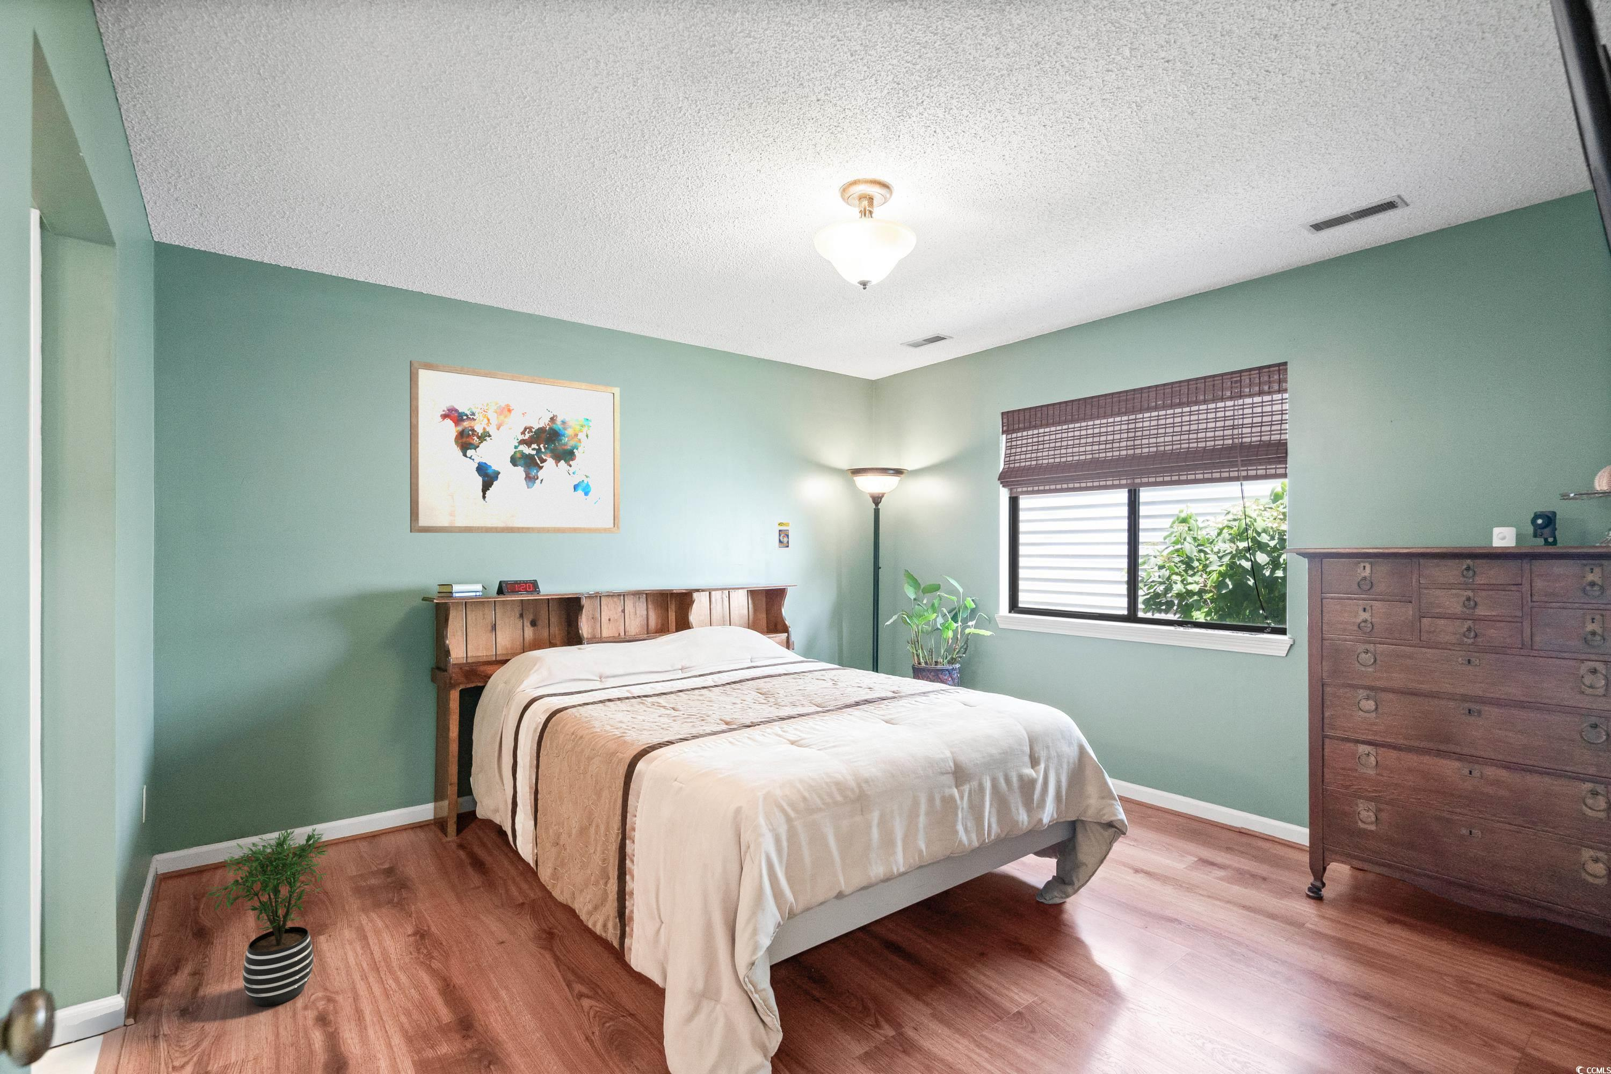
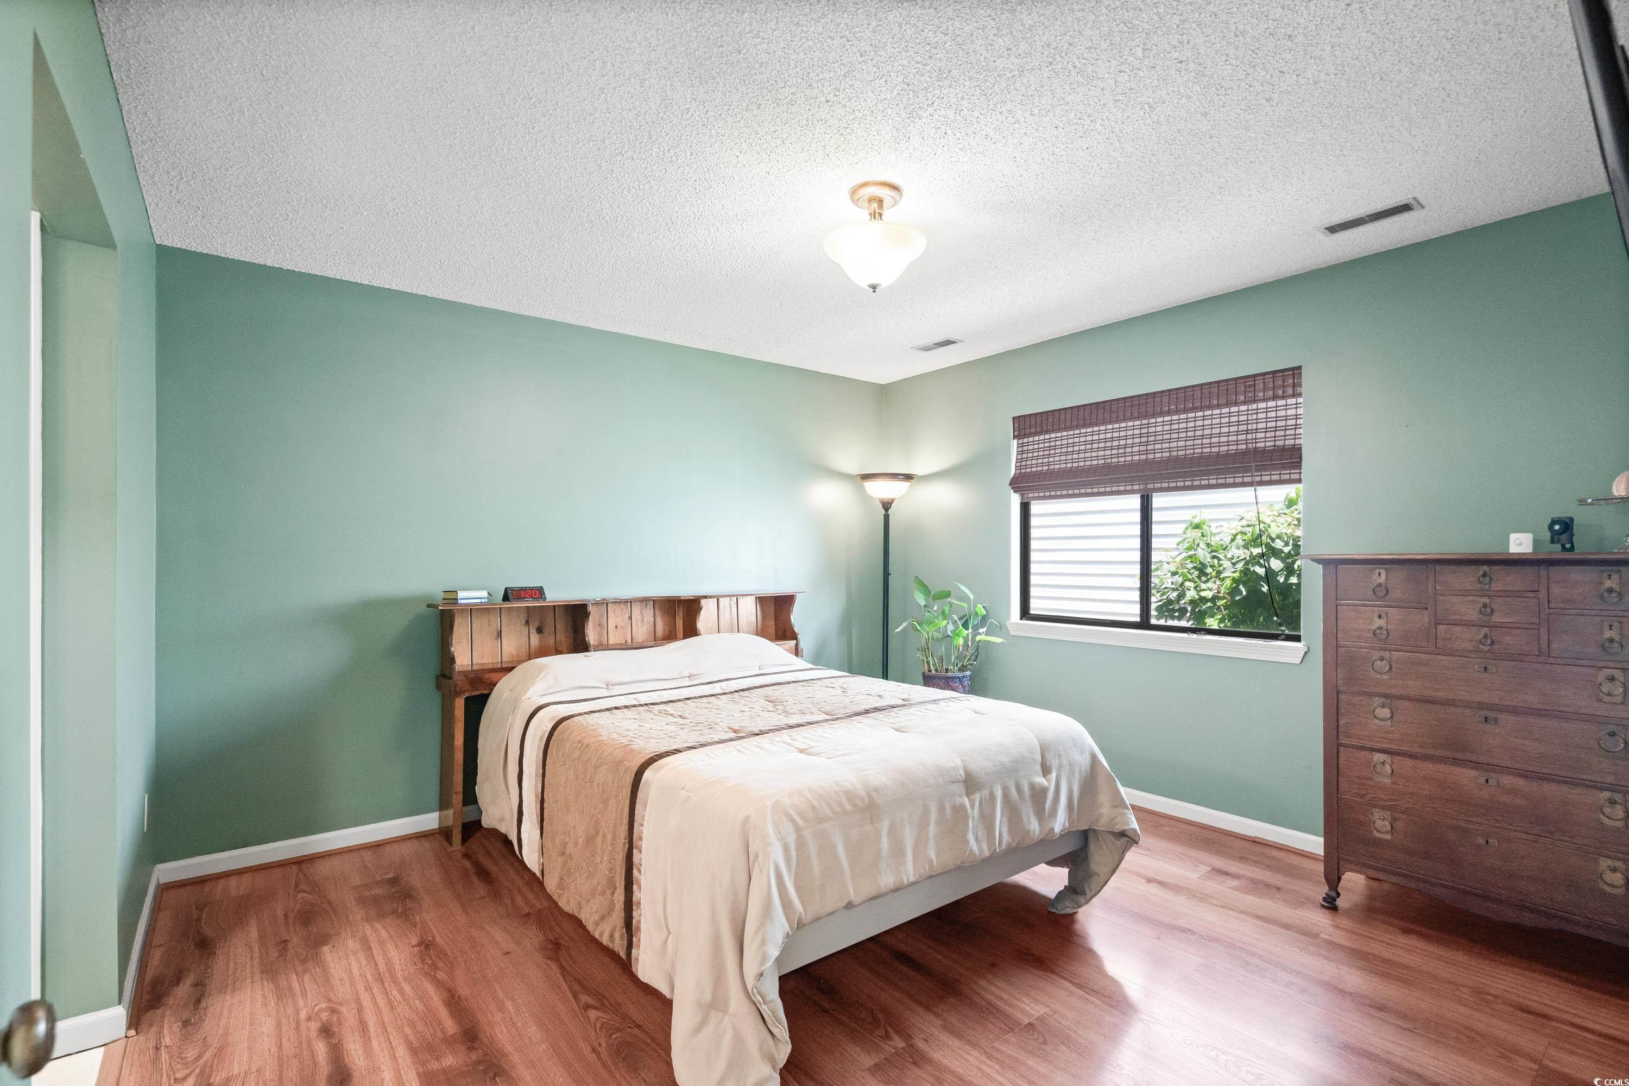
- wall art (524, 454)
- trading card display case (784, 536)
- potted plant (274, 916)
